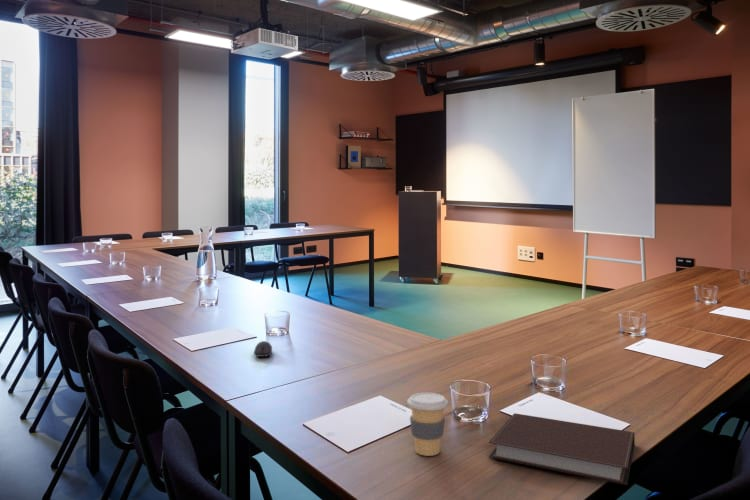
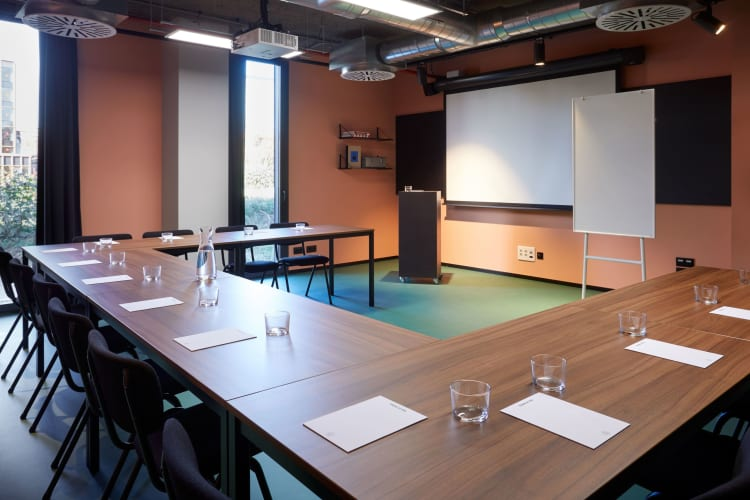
- notebook (563, 443)
- computer mouse (263, 348)
- coffee cup (427, 424)
